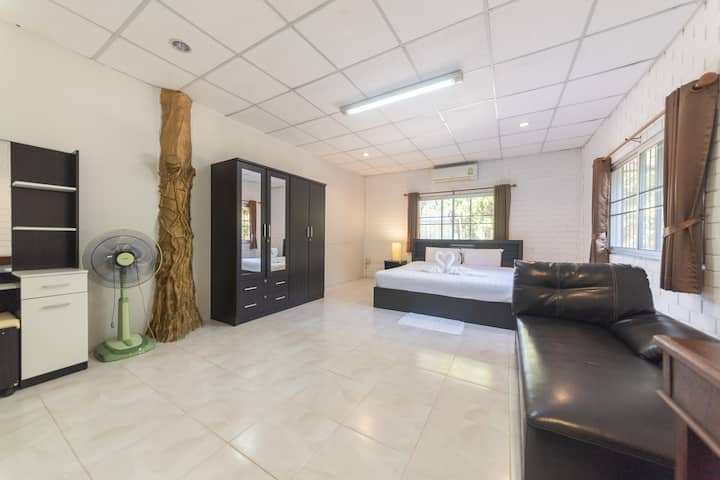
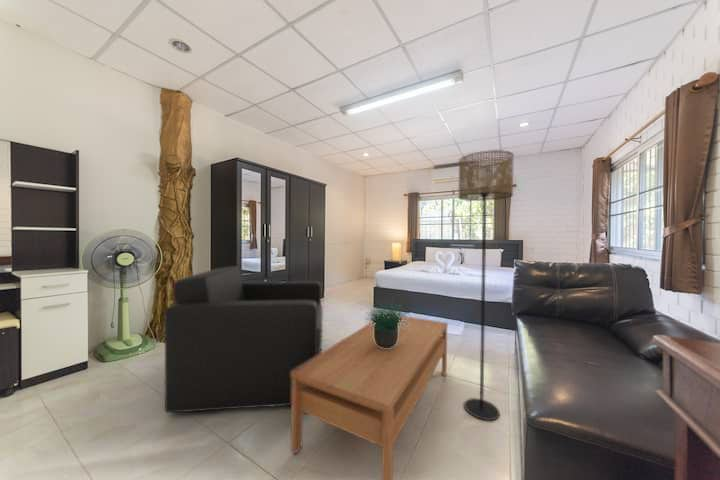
+ floor lamp (483, 284)
+ coffee table (386, 372)
+ armchair (260, 322)
+ potted plant (386, 317)
